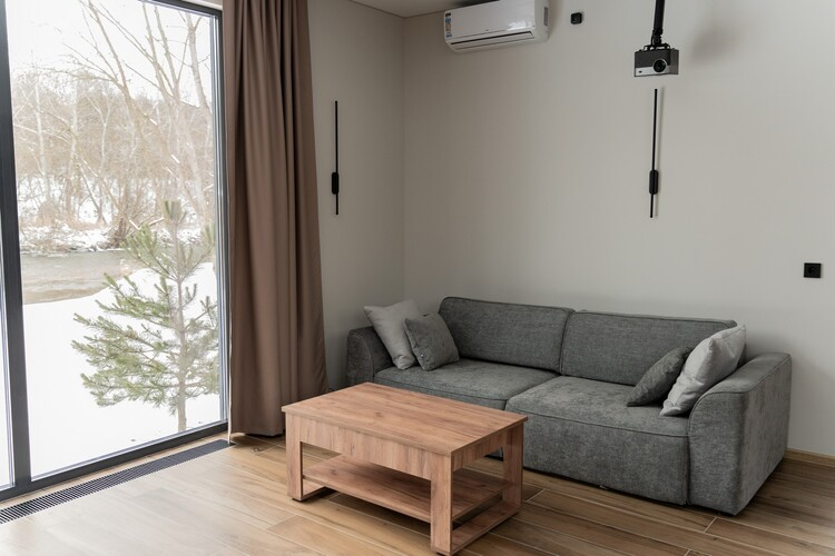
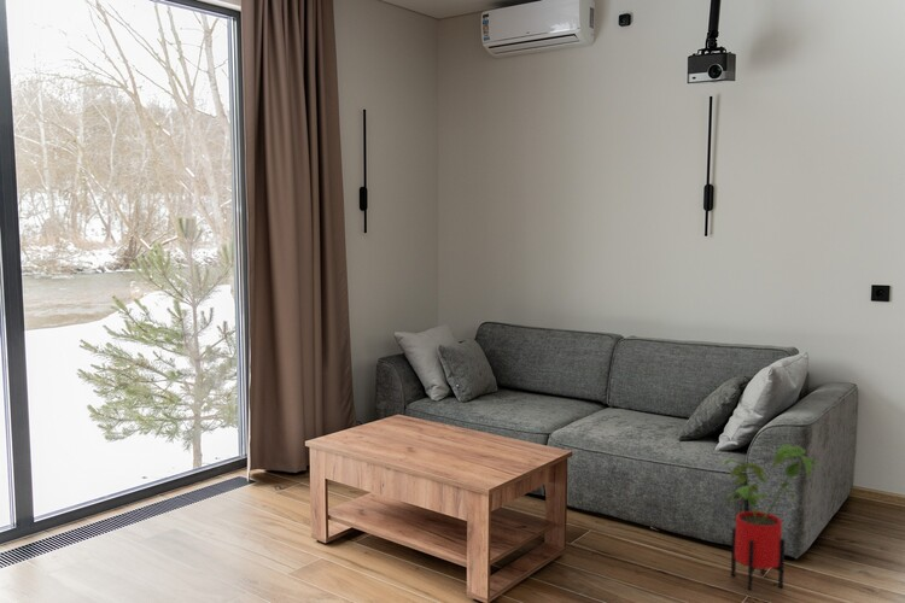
+ house plant (764, 513)
